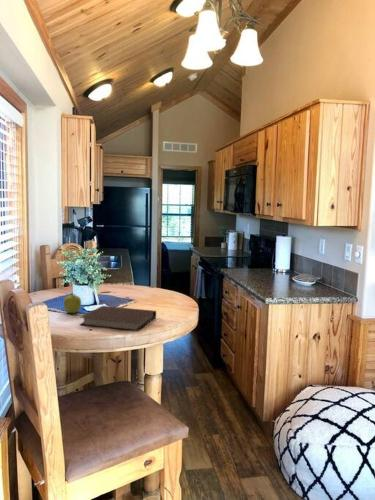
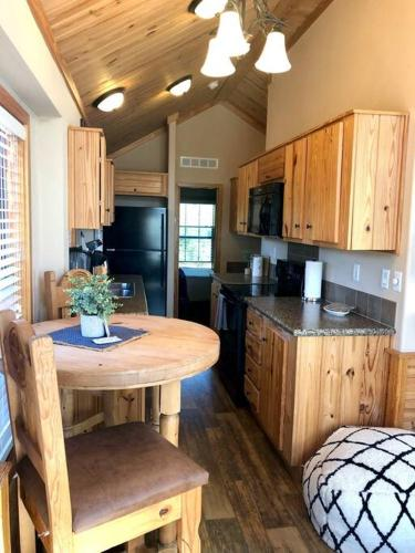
- fruit (72, 303)
- notebook (119, 317)
